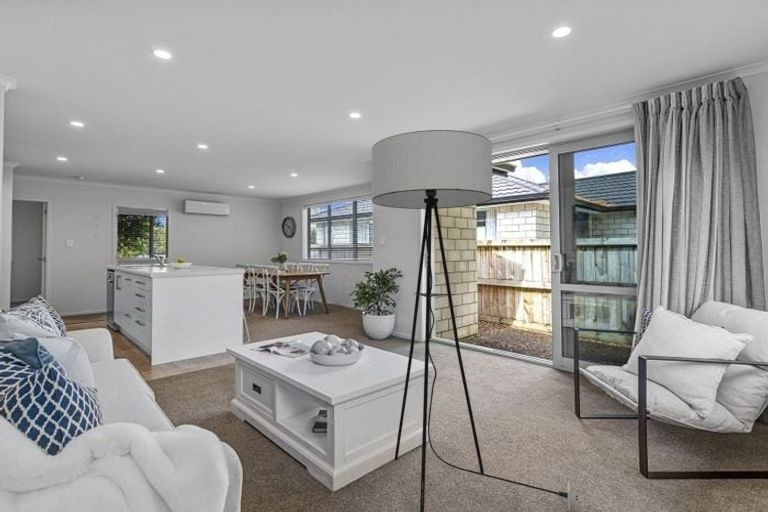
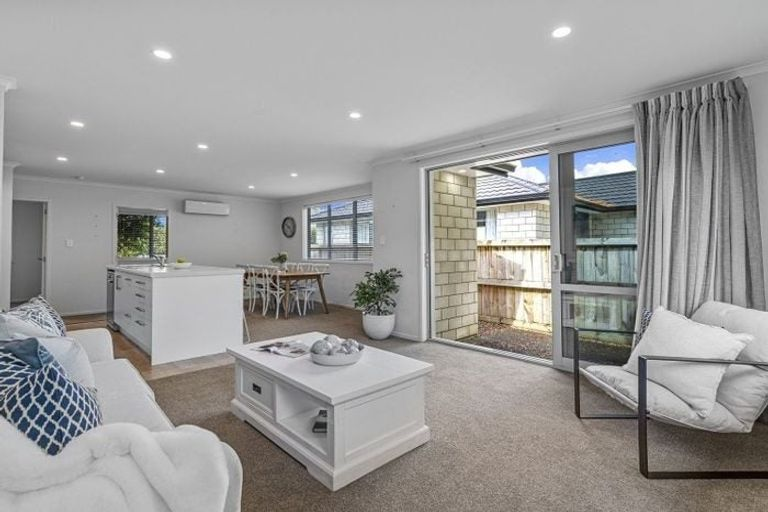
- floor lamp (455, 322)
